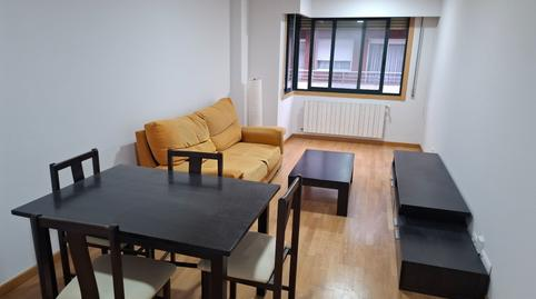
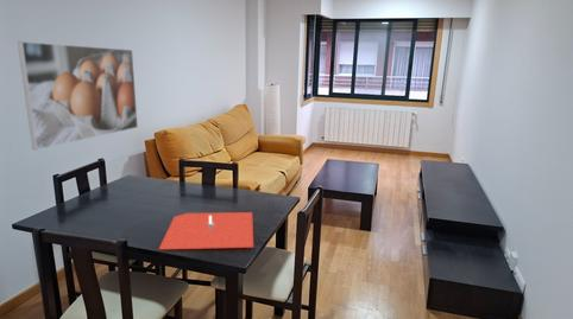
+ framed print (89, 92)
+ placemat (210, 222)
